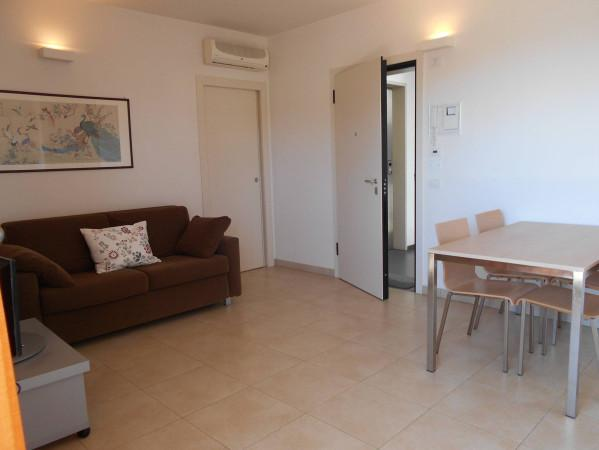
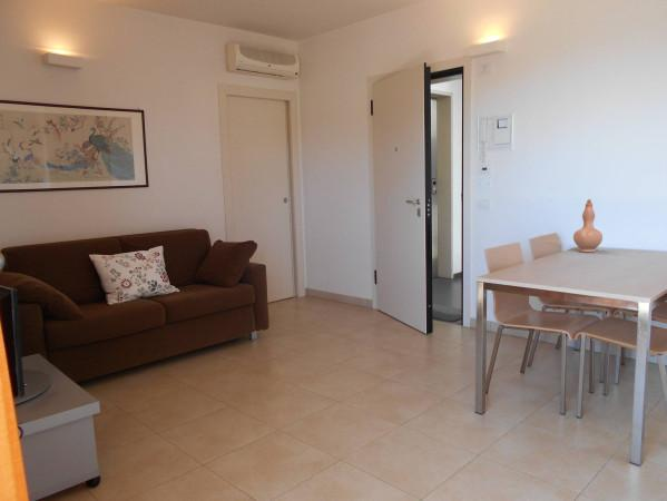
+ vase (588, 225)
